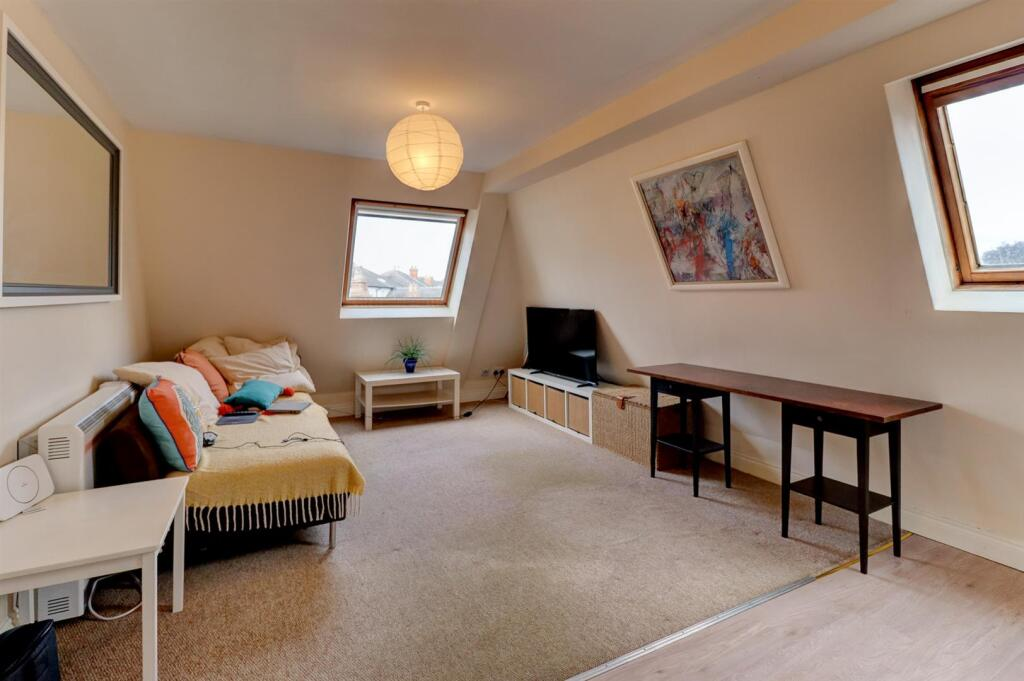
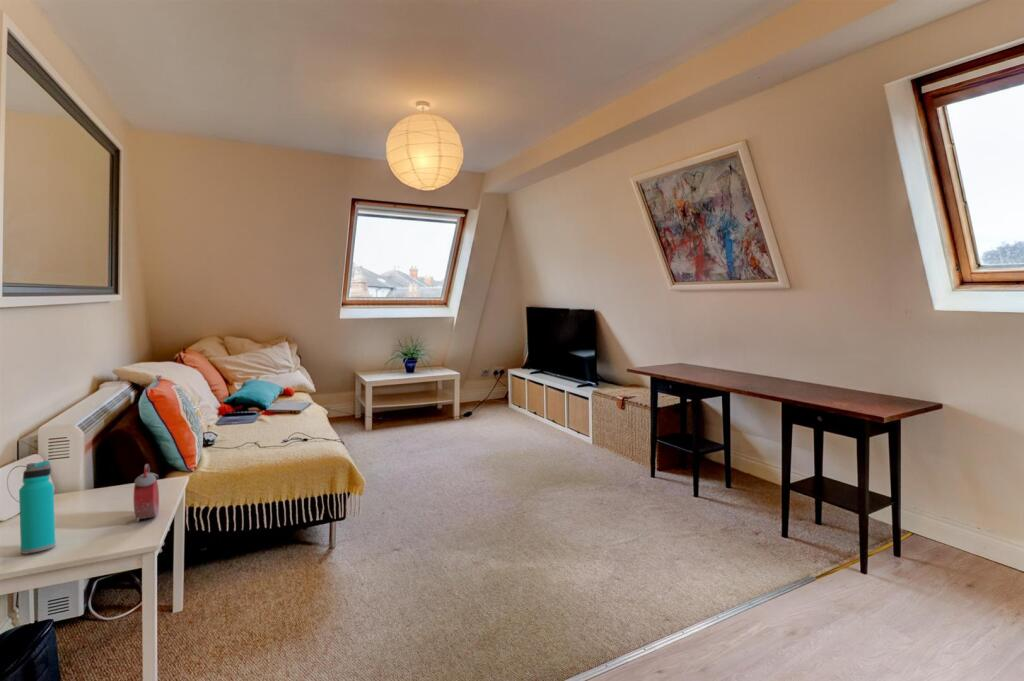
+ alarm clock (147, 491)
+ water bottle (37, 505)
